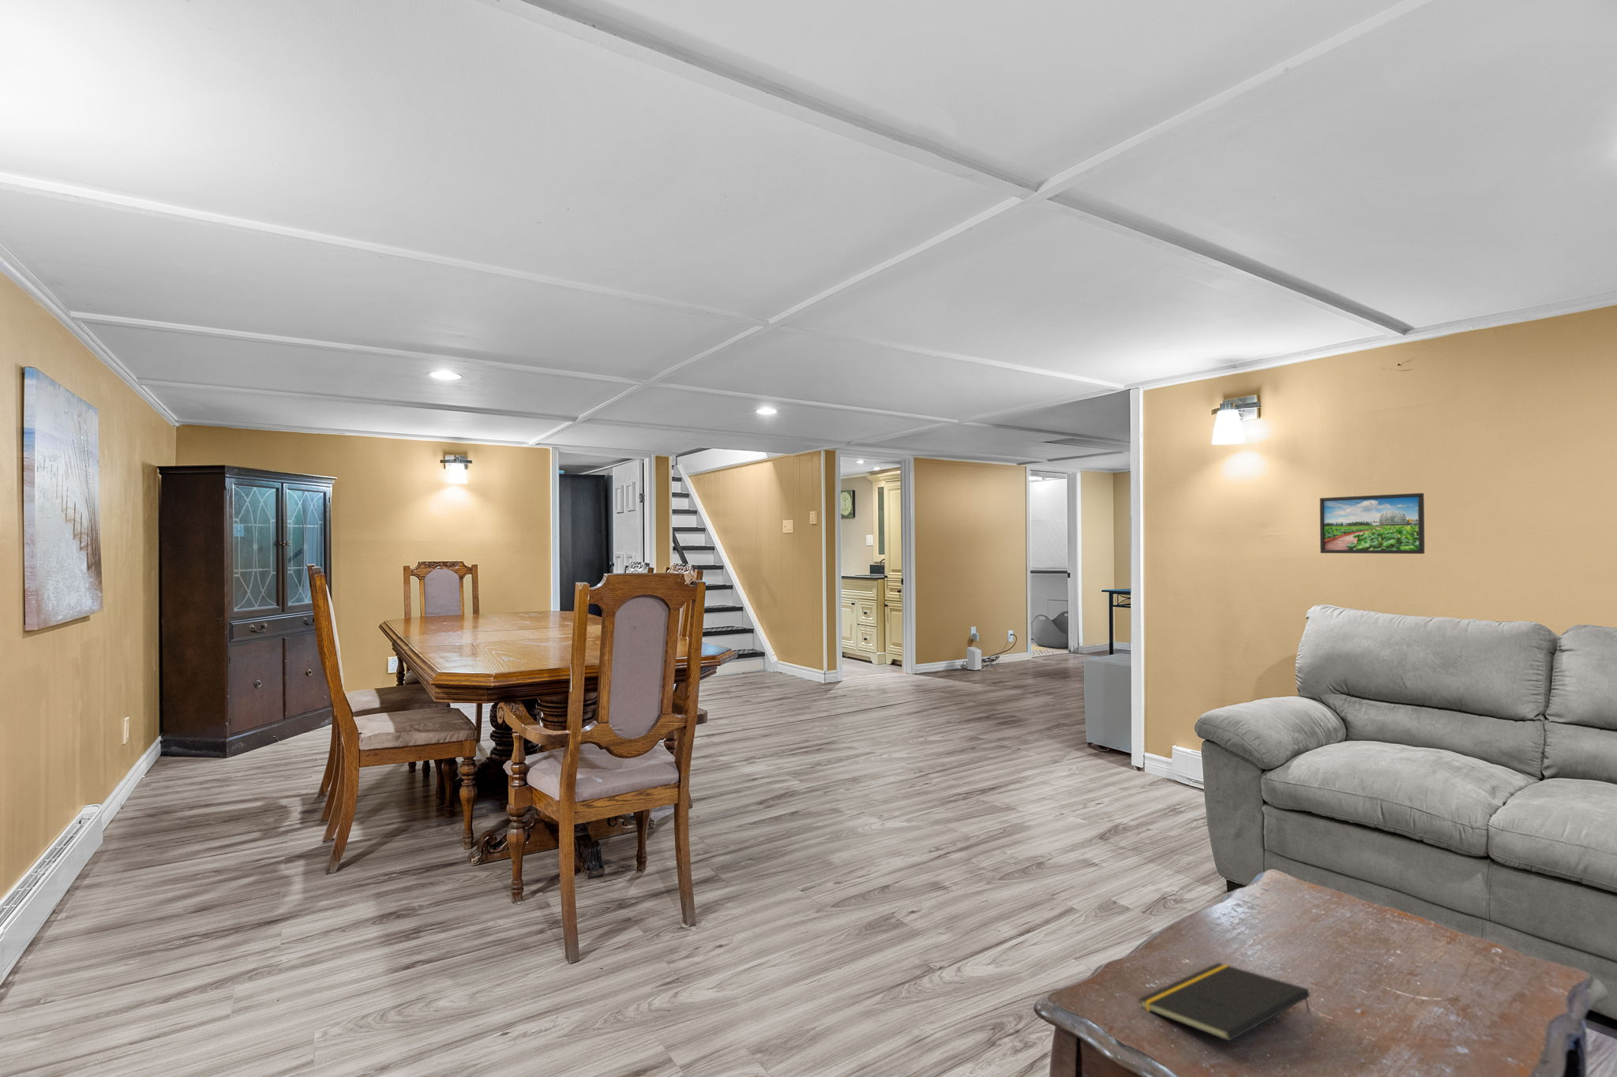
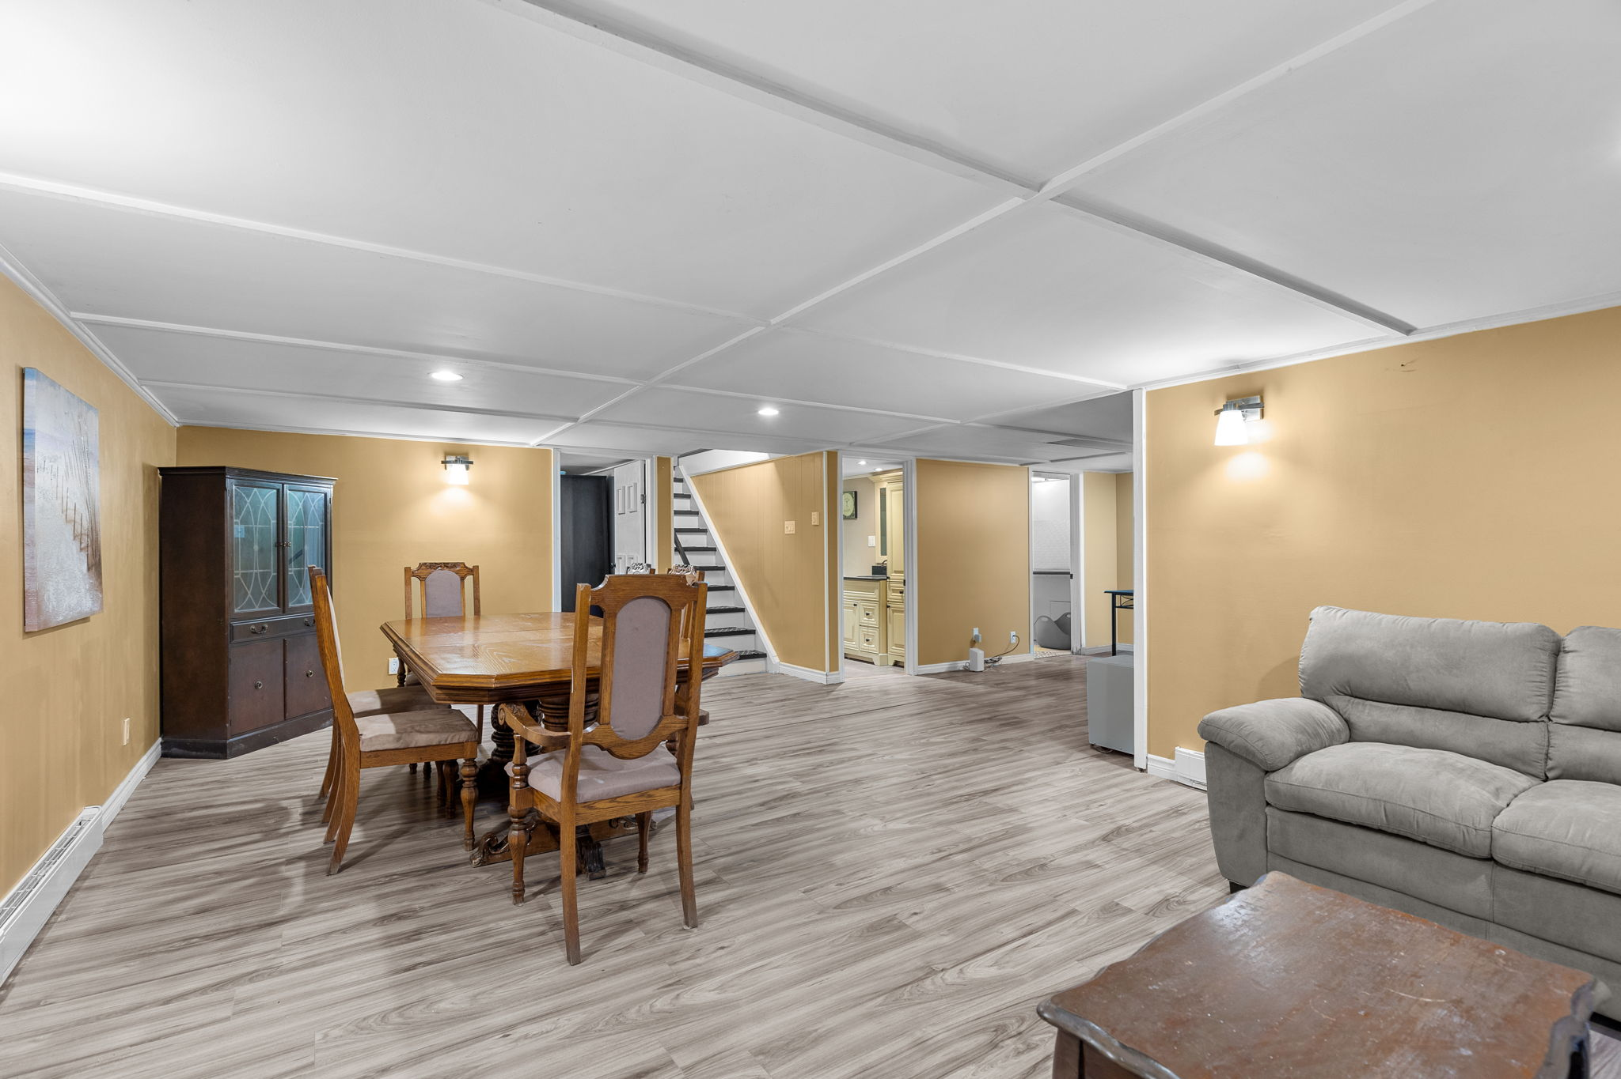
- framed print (1369, 524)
- notepad (1223, 998)
